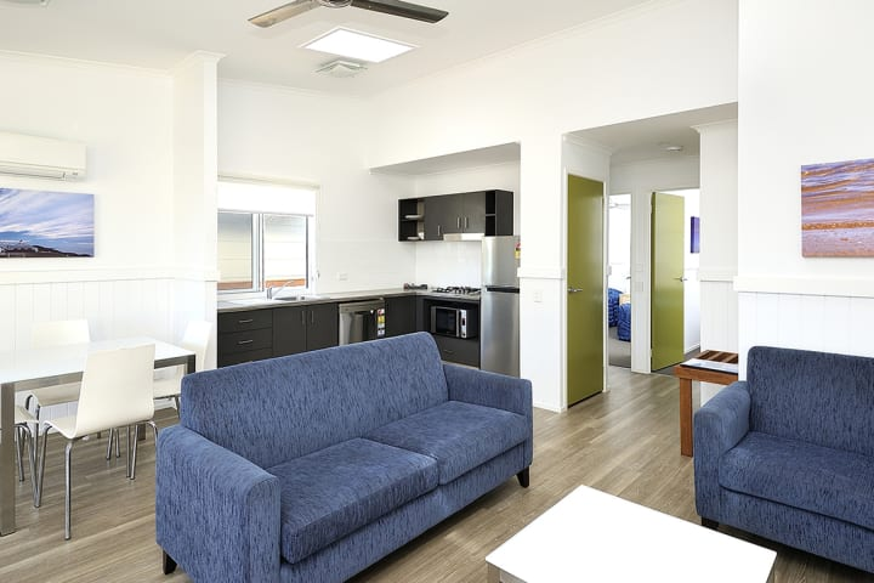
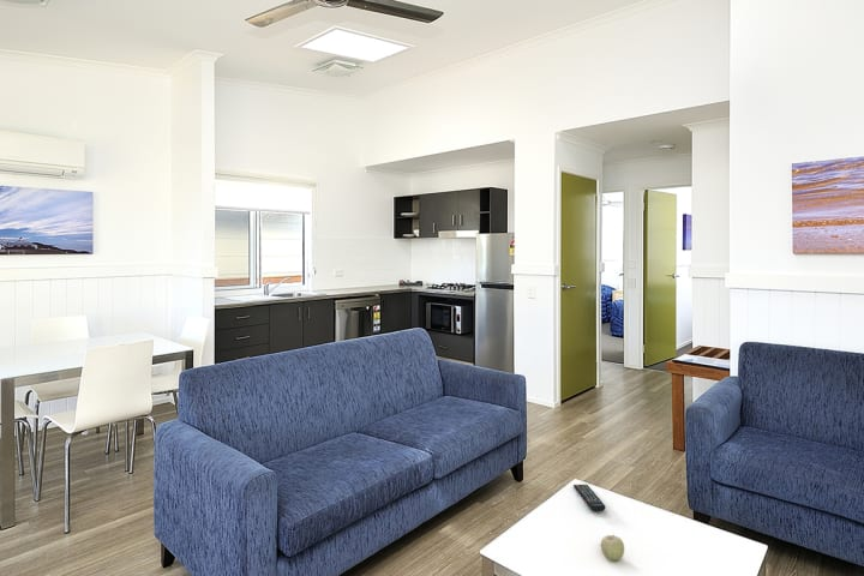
+ fruit (612, 545)
+ remote control (588, 496)
